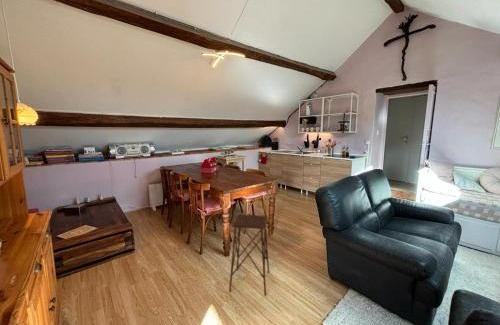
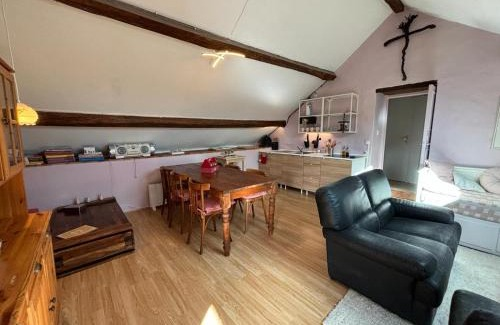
- side table (250, 251)
